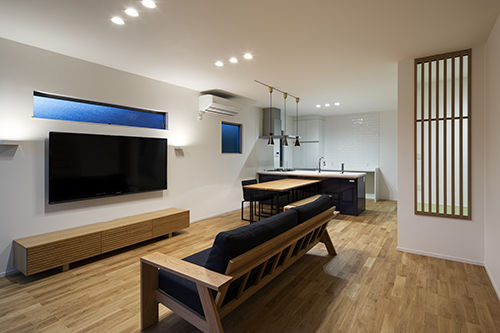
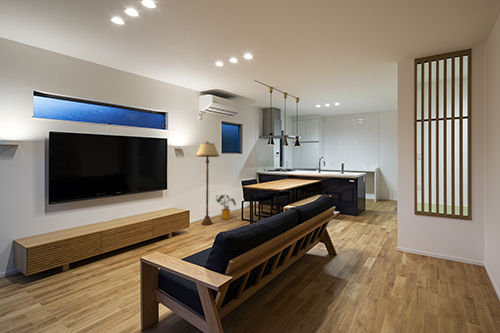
+ floor lamp (207, 182)
+ house plant (224, 206)
